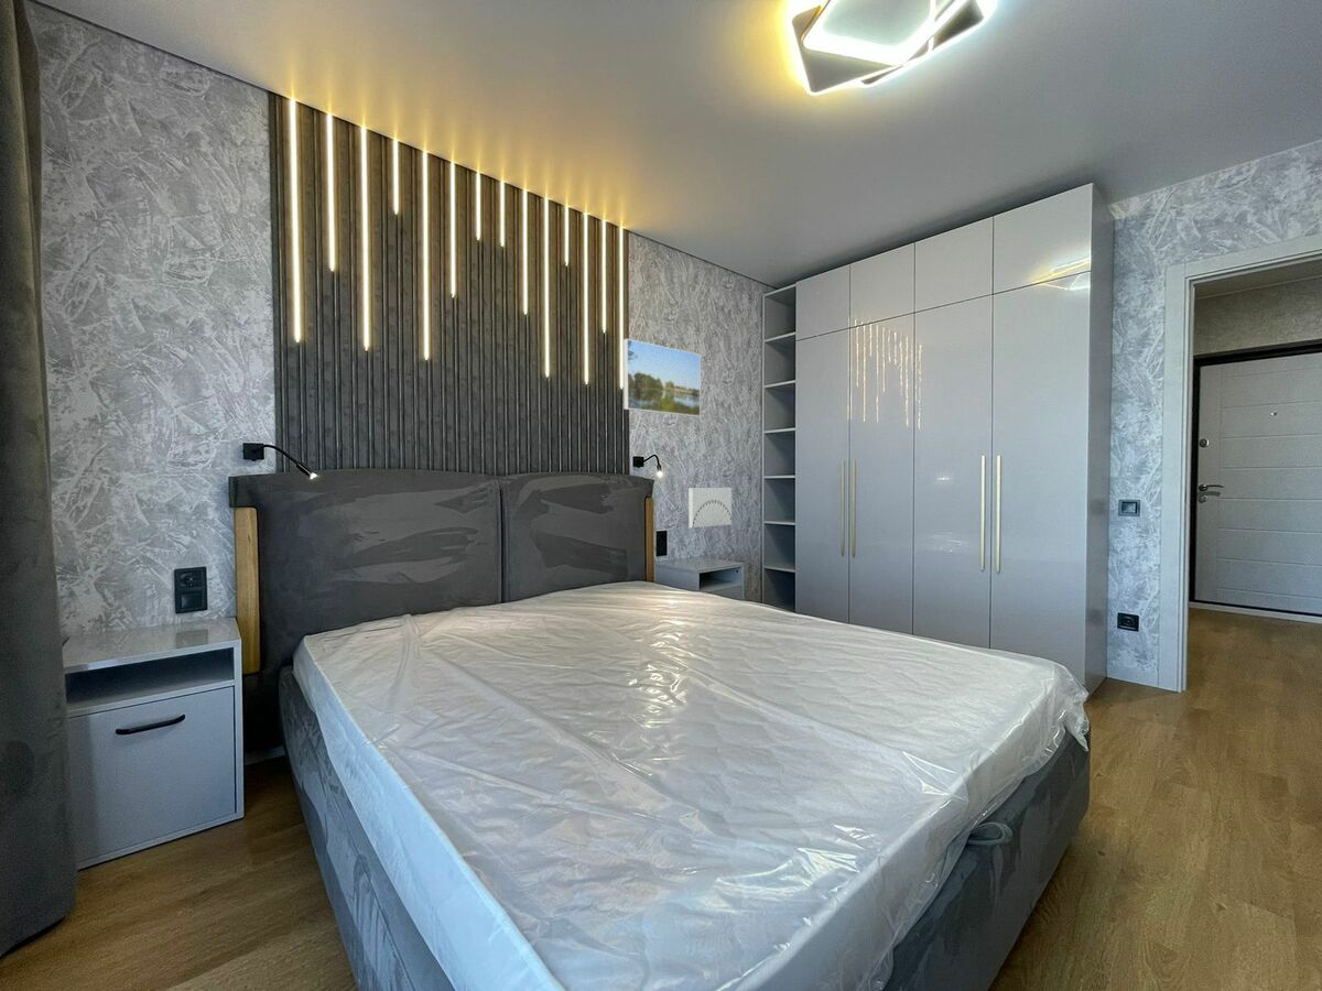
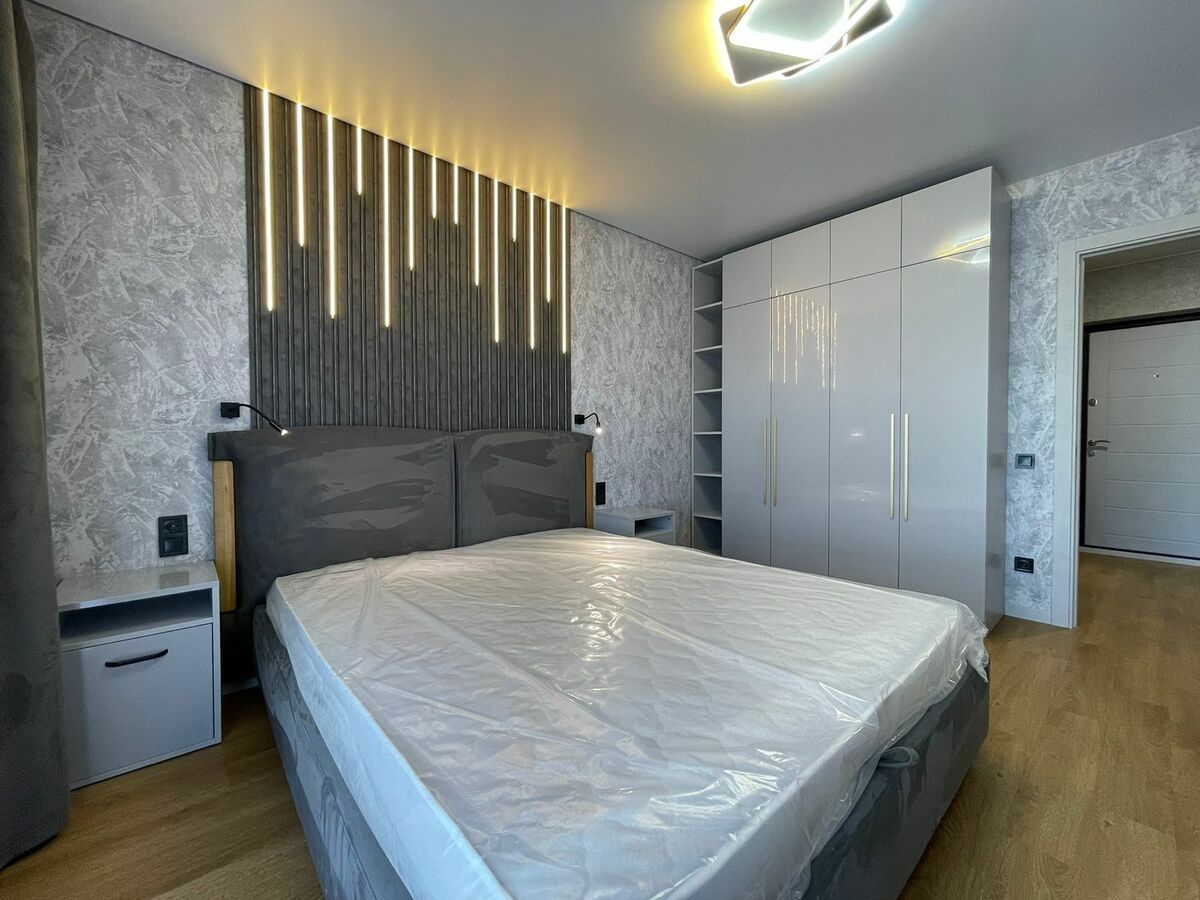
- wall art (711, 507)
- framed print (663, 380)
